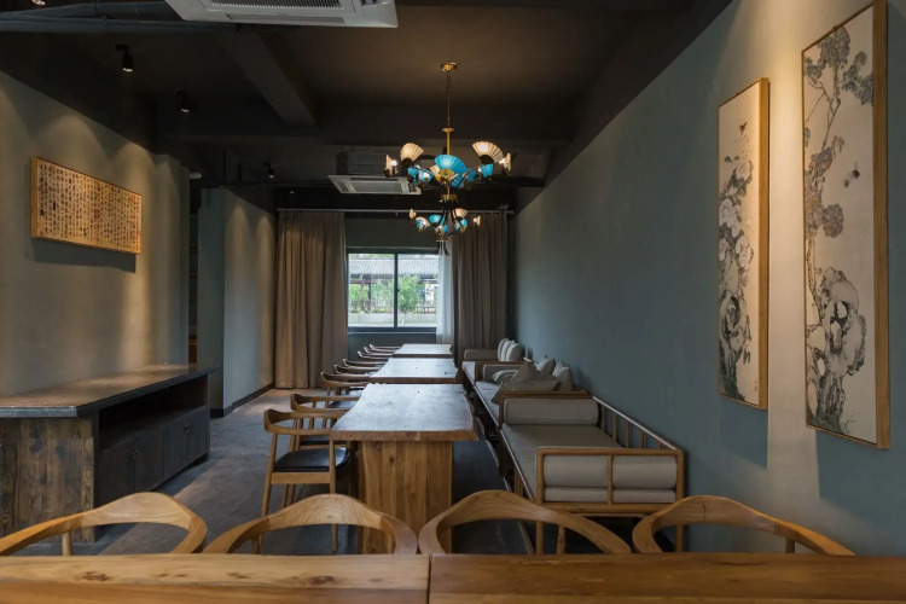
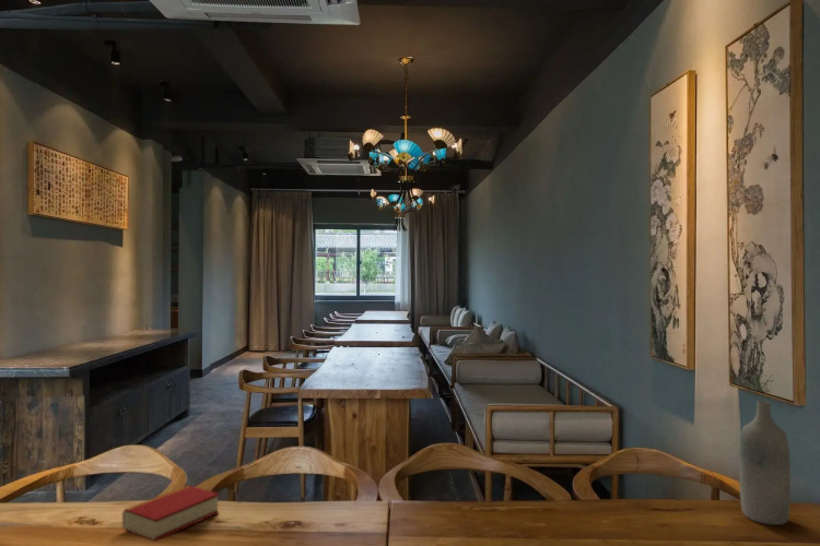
+ bottle (763, 459)
+ book (172, 510)
